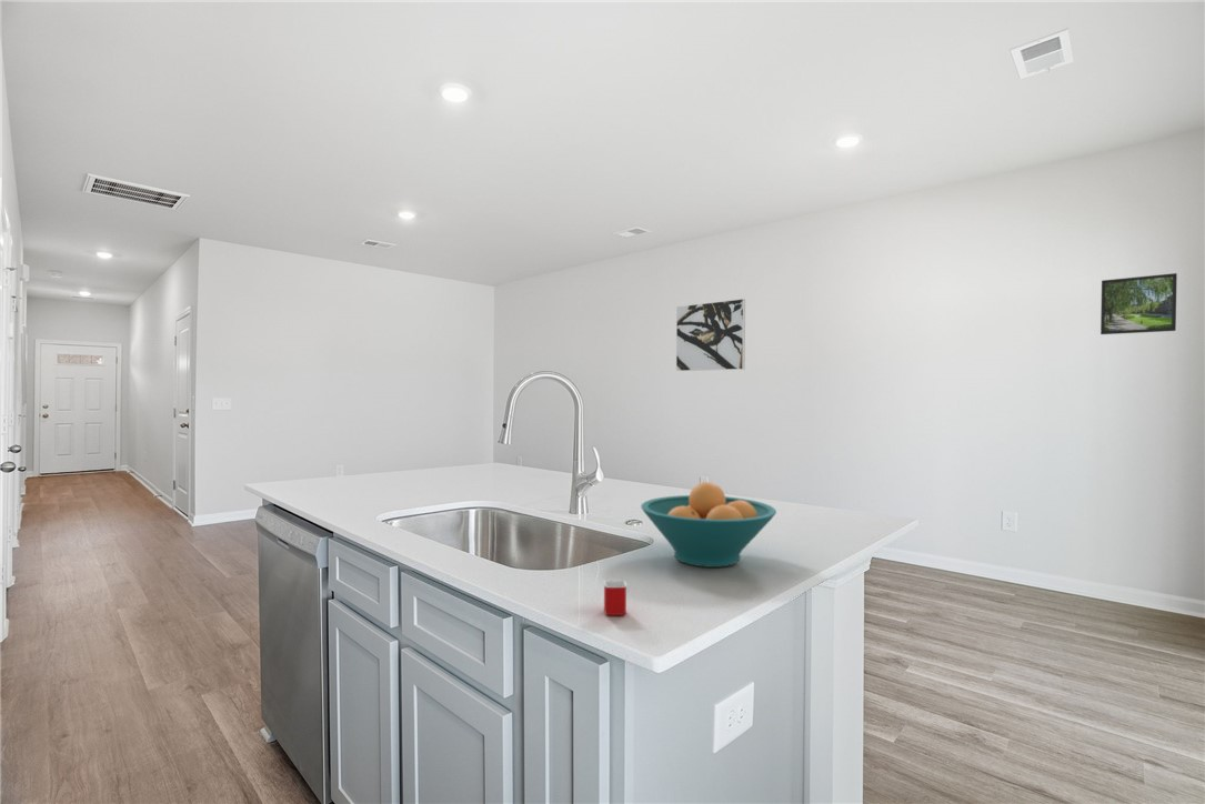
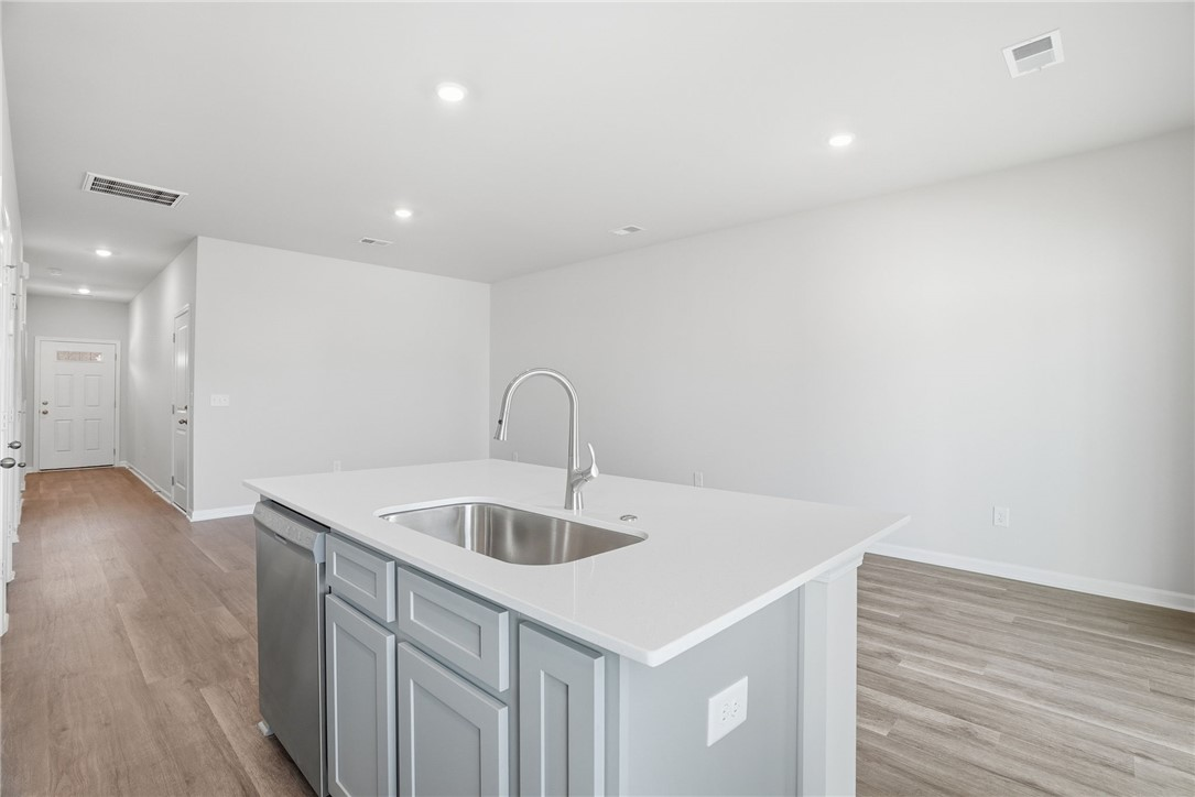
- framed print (1137, 304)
- mug (625, 603)
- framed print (709, 336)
- fruit bowl (706, 521)
